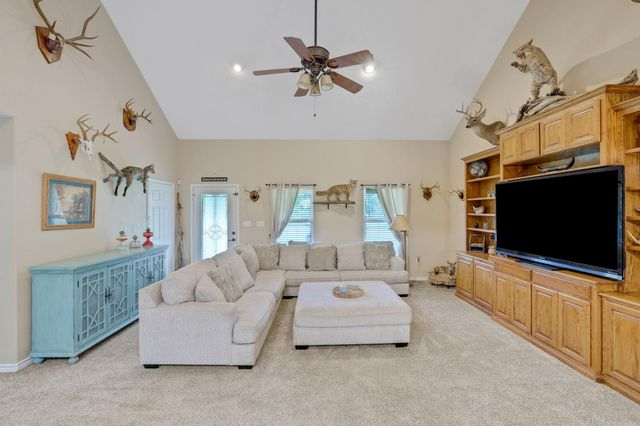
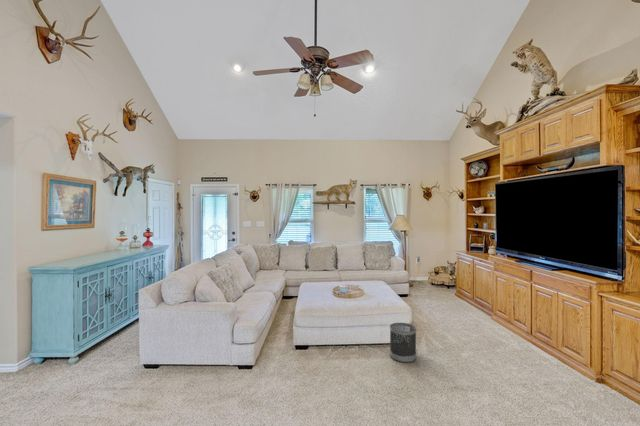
+ wastebasket (402, 341)
